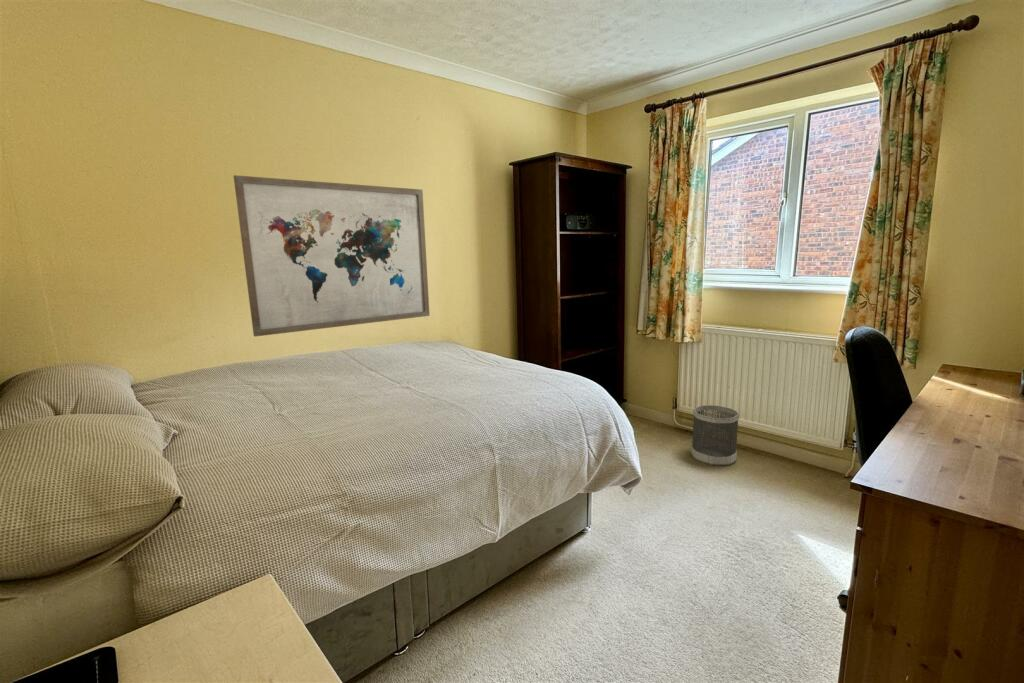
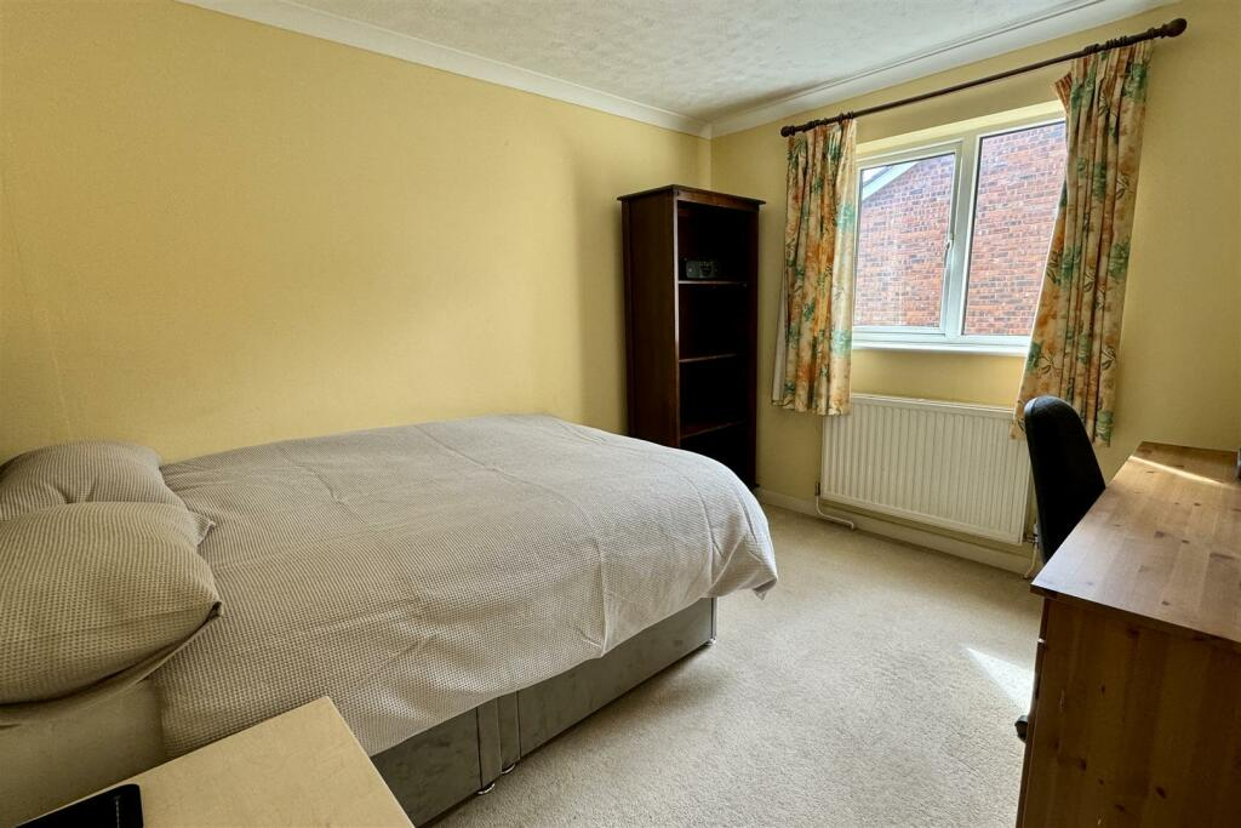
- wastebasket (714, 434)
- wall art (345, 256)
